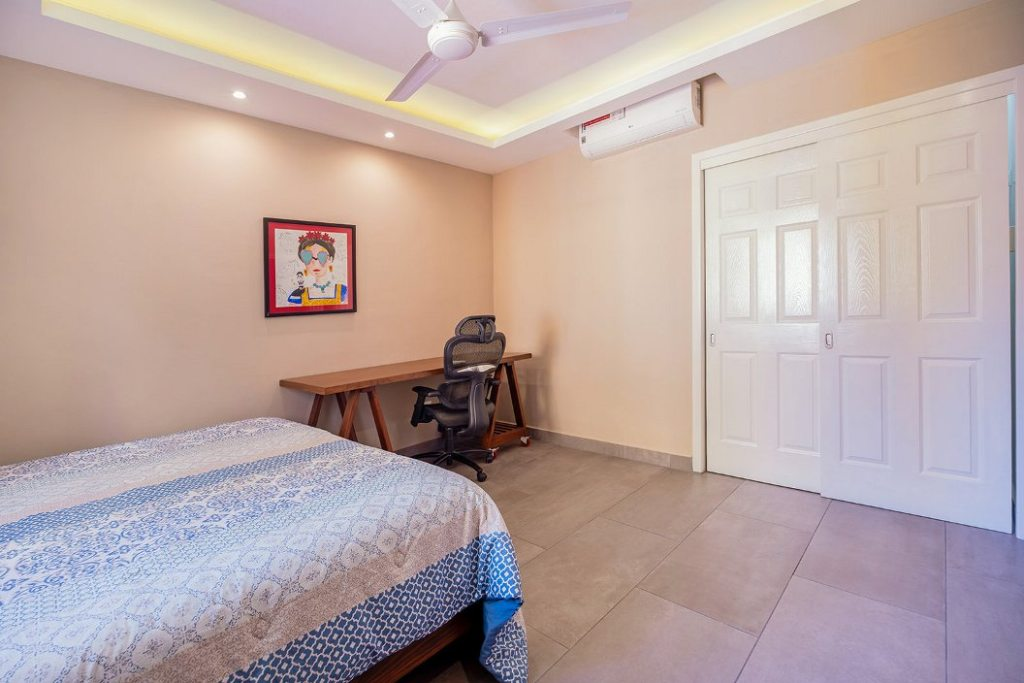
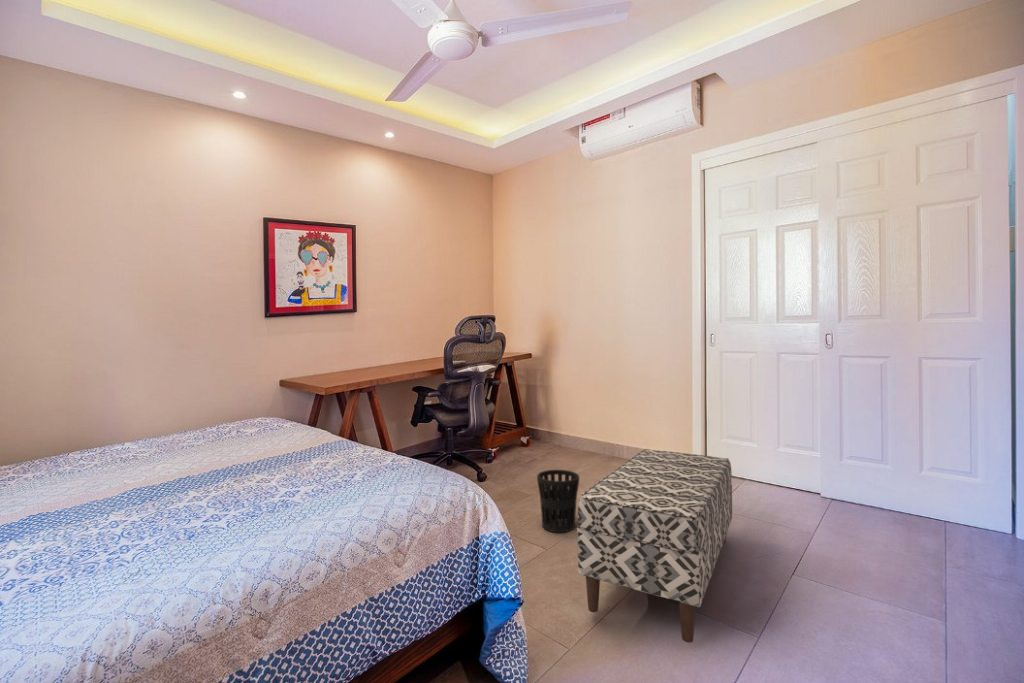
+ bench (665, 524)
+ wastebasket (558, 500)
